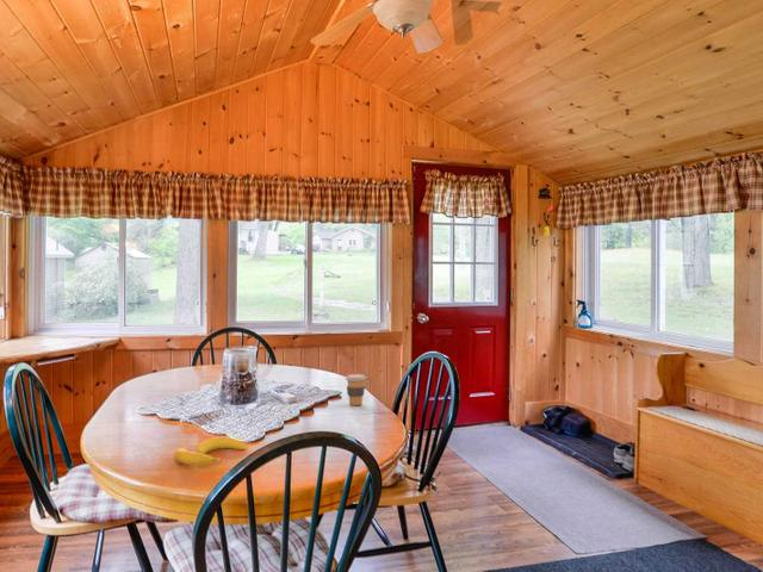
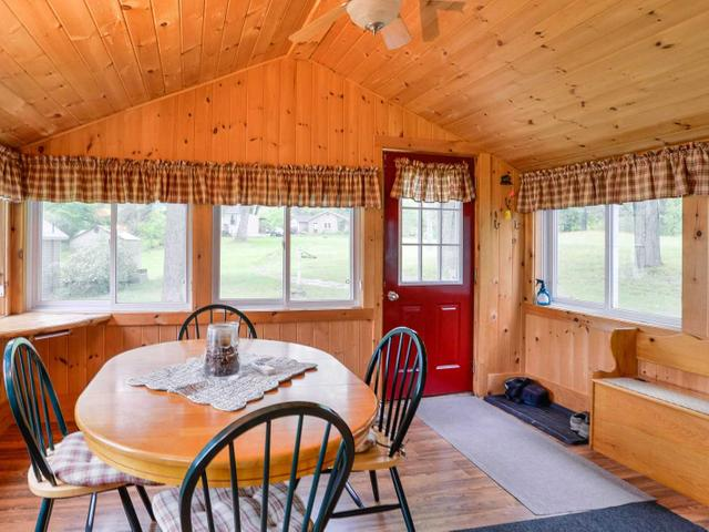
- banana (210, 449)
- coffee cup (355, 390)
